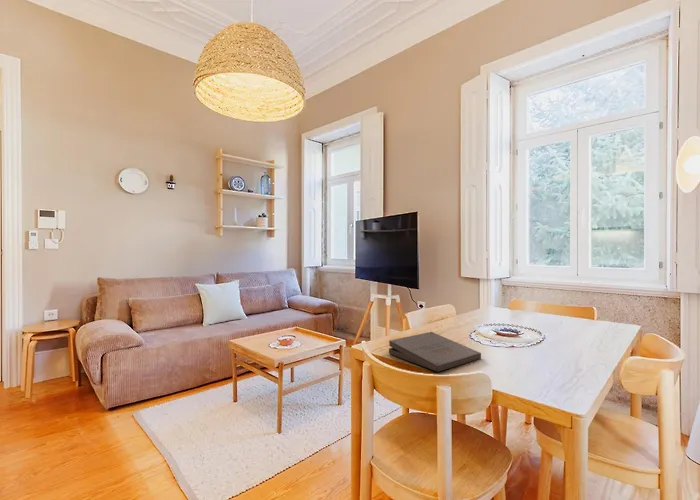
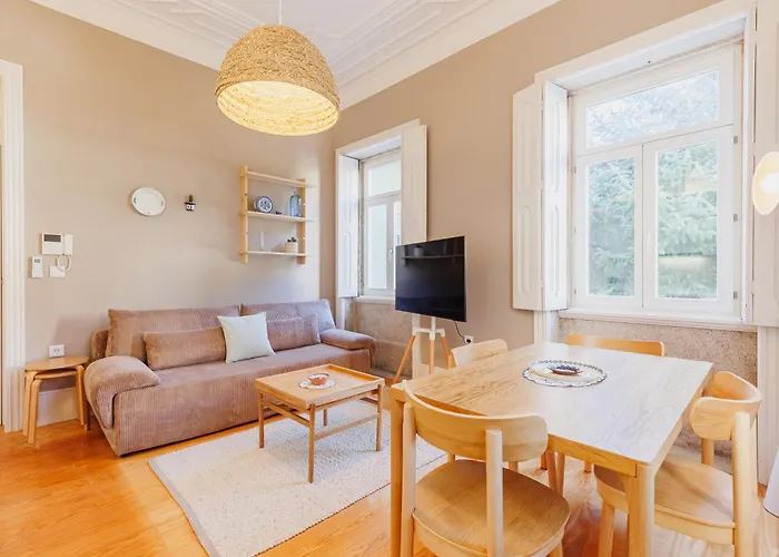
- pizza box (433, 348)
